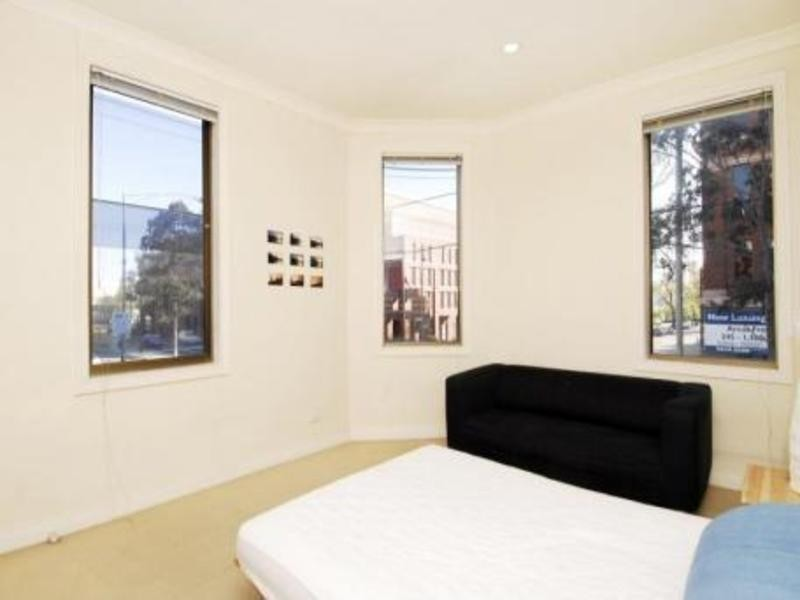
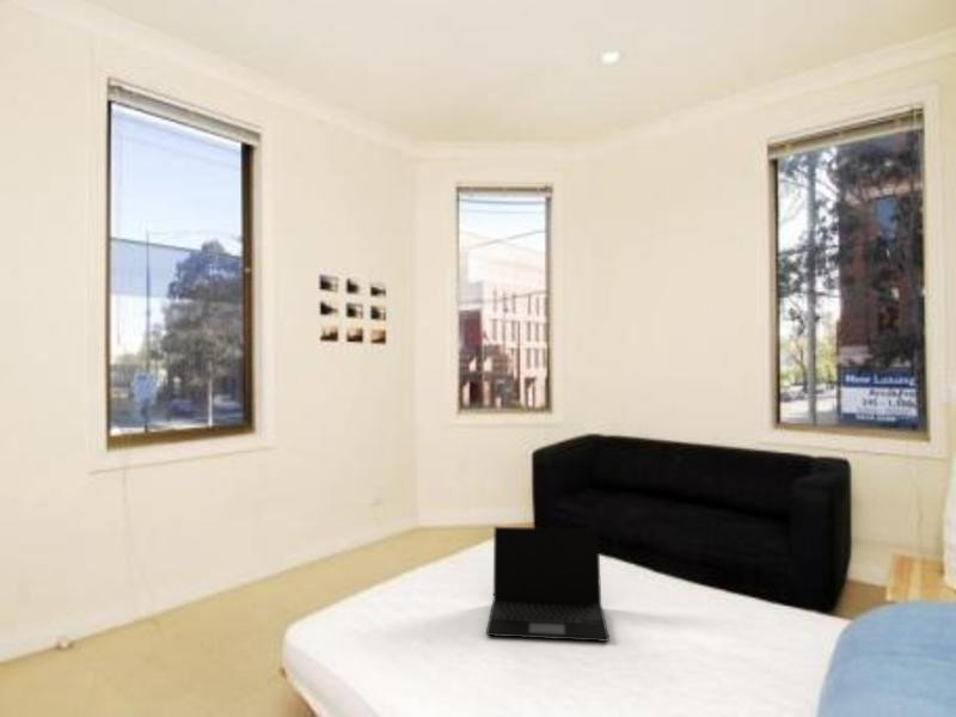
+ laptop (546, 578)
